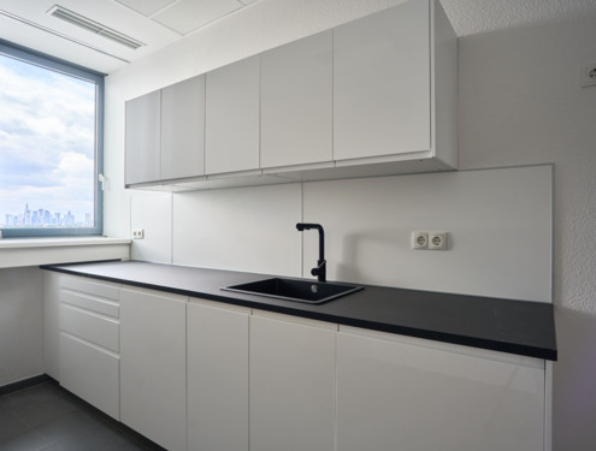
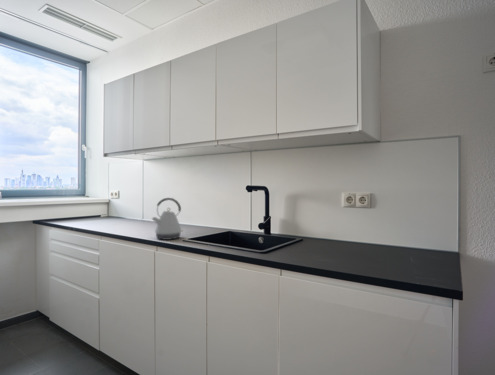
+ kettle (167, 217)
